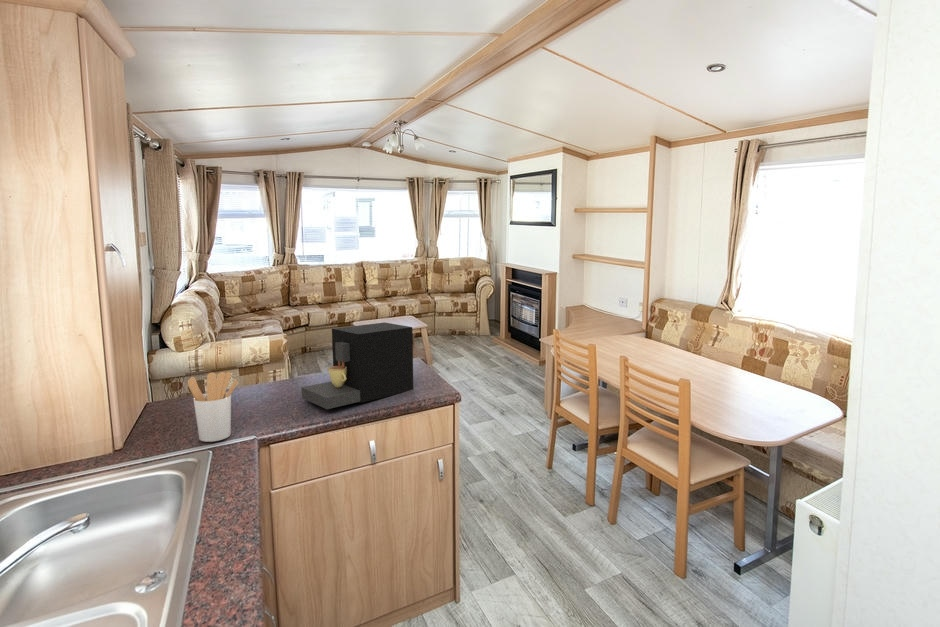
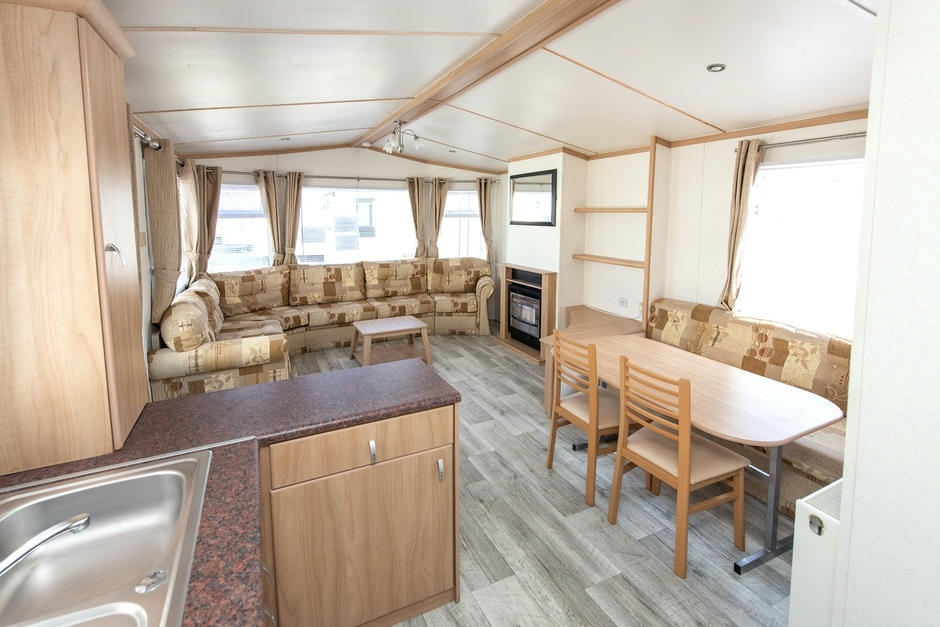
- coffee maker (358, 362)
- utensil holder (215, 404)
